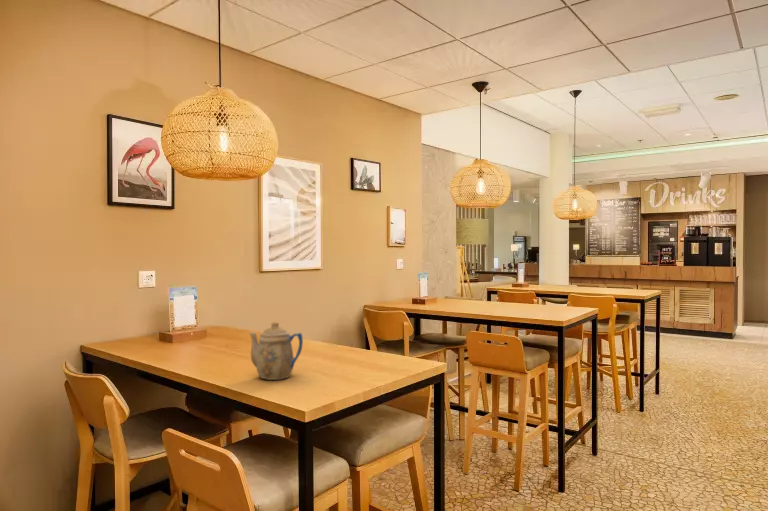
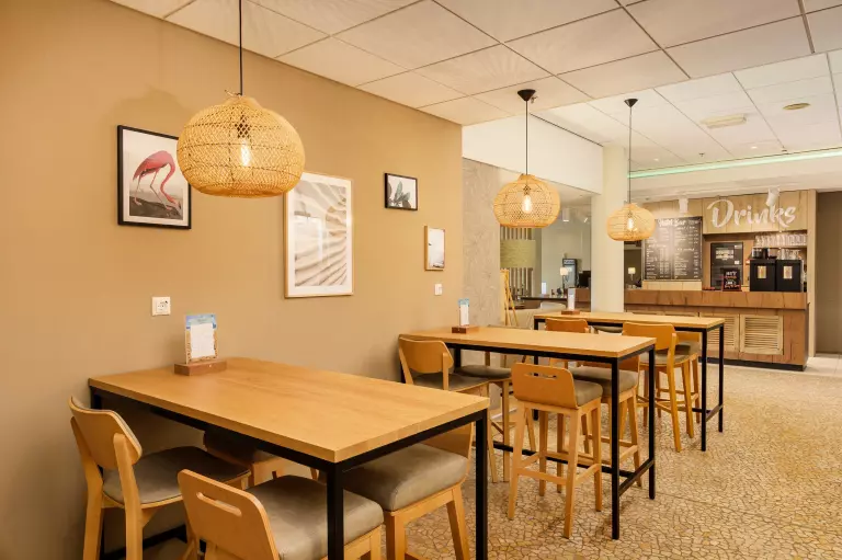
- teapot (275, 349)
